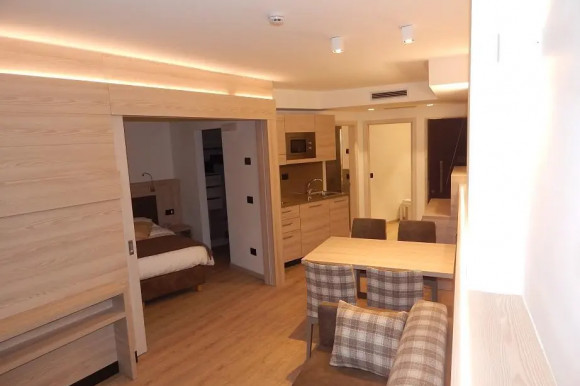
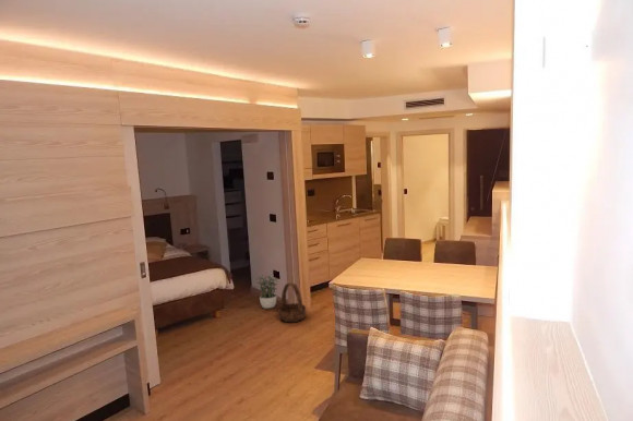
+ basket (291, 303)
+ potted plant (267, 289)
